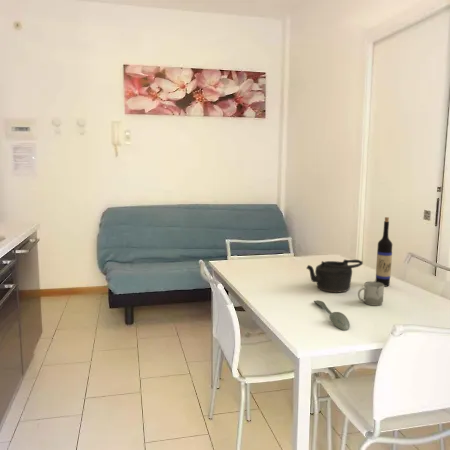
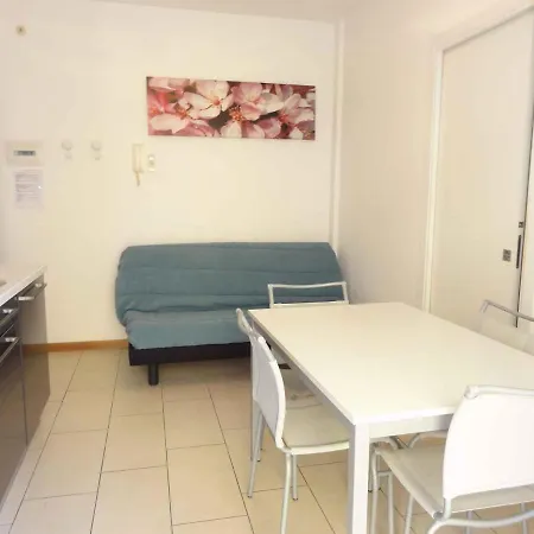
- wine bottle (384, 251)
- teapot (332, 274)
- cup (370, 293)
- spoon (328, 310)
